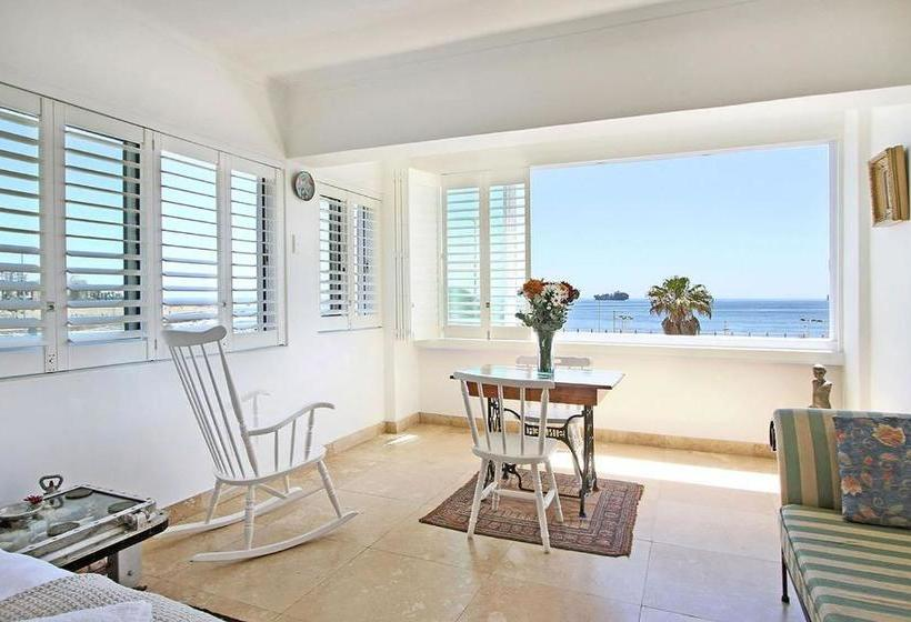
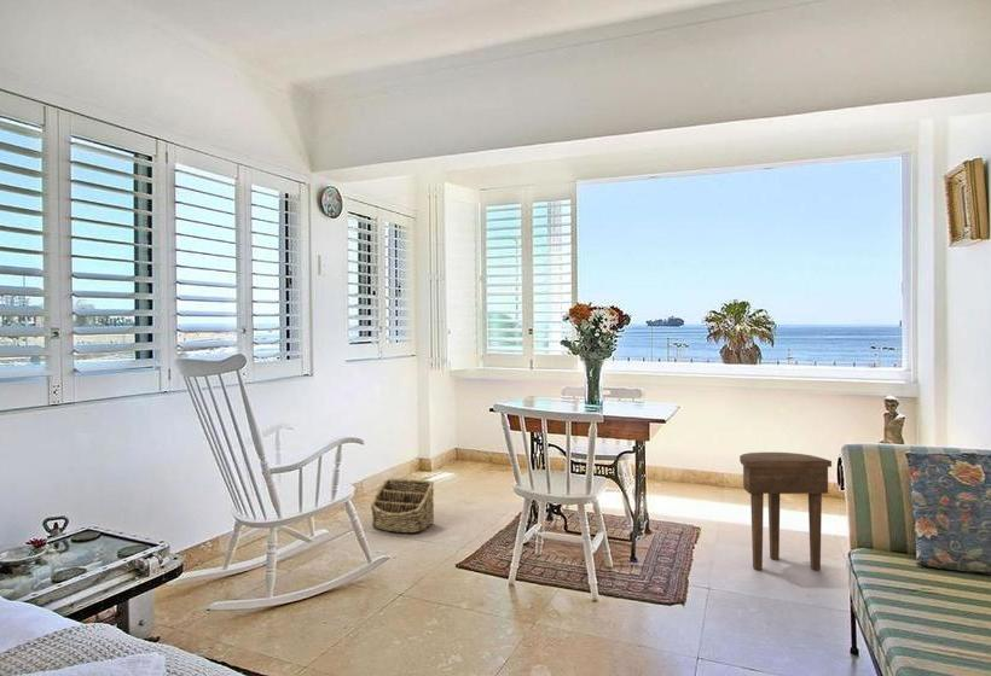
+ side table (778, 512)
+ basket (400, 505)
